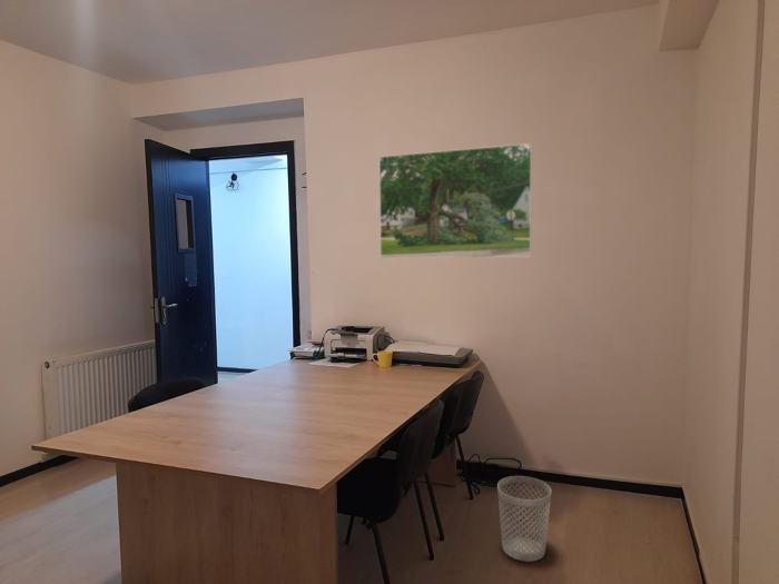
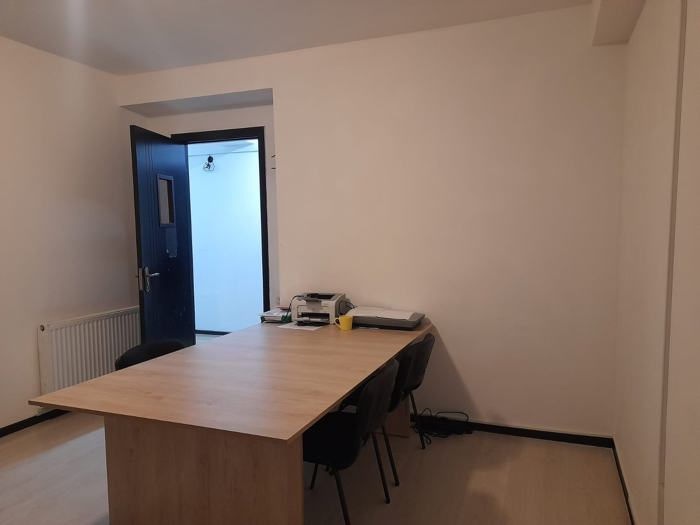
- wastebasket (522, 518)
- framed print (451, 205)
